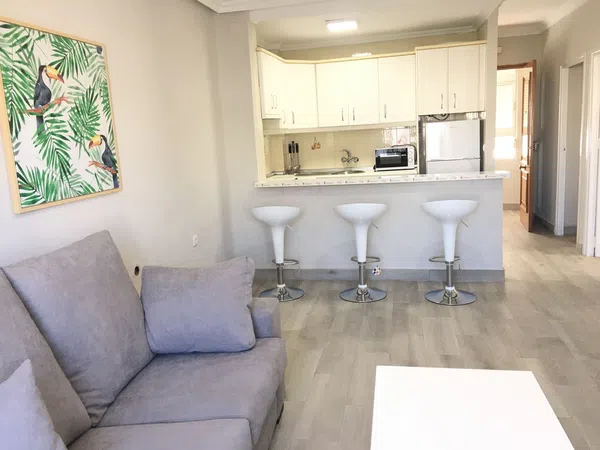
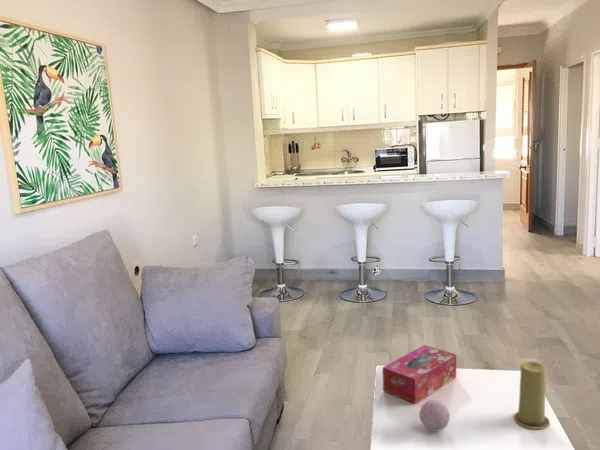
+ candle (532, 393)
+ tissue box (420, 372)
+ decorative ball (434, 415)
